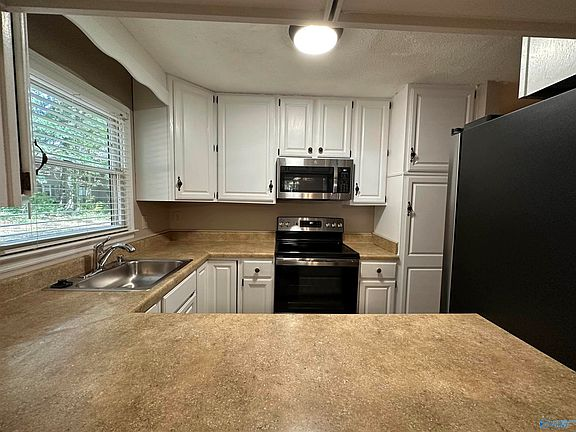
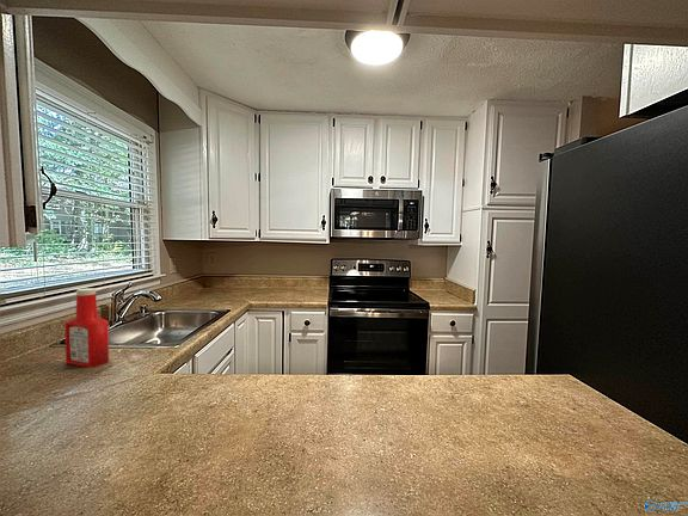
+ soap bottle (86, 325)
